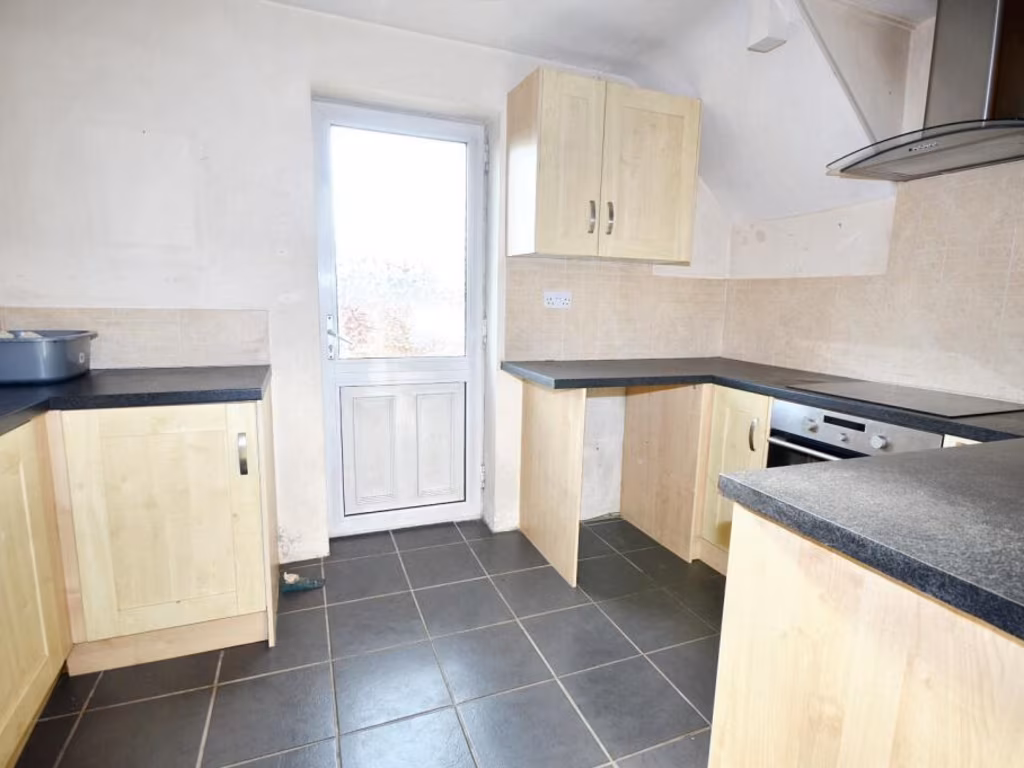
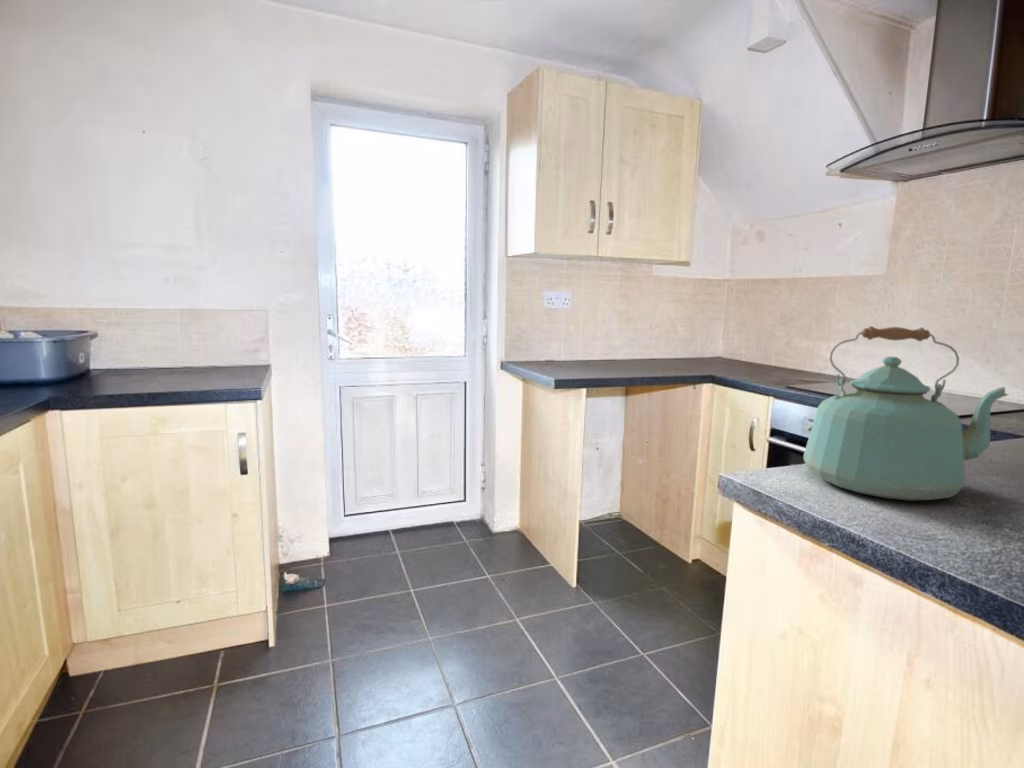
+ kettle (902, 407)
